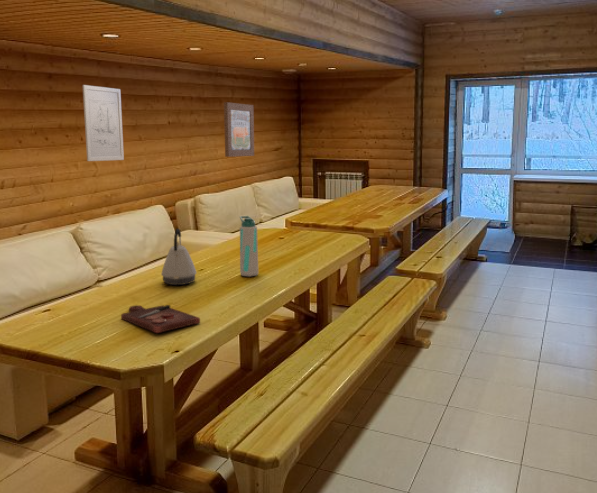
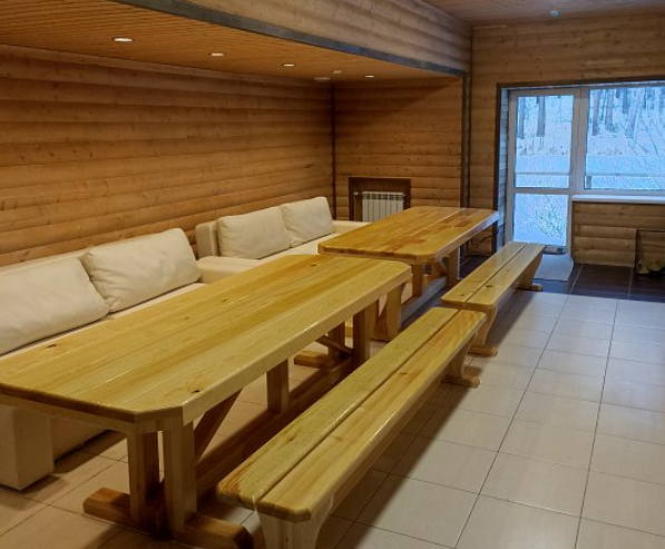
- wall art (239, 130)
- water bottle (247, 246)
- wall art (104, 124)
- kettle (178, 255)
- cutting board (156, 316)
